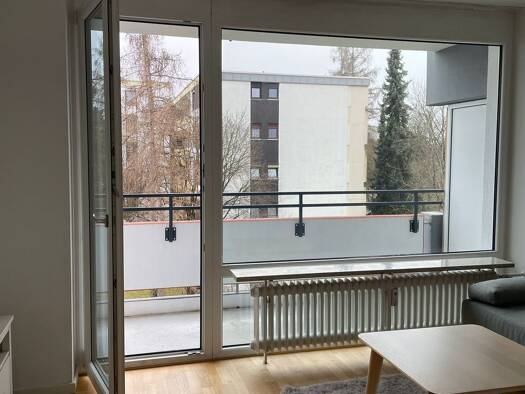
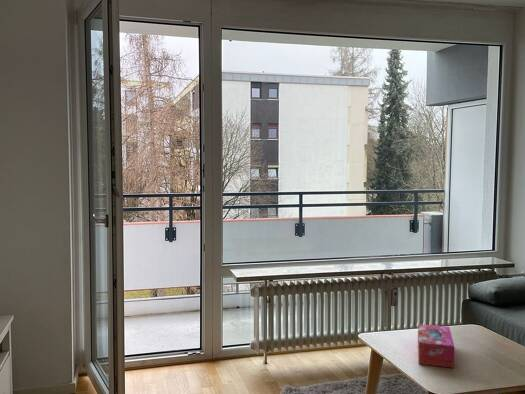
+ tissue box (434, 344)
